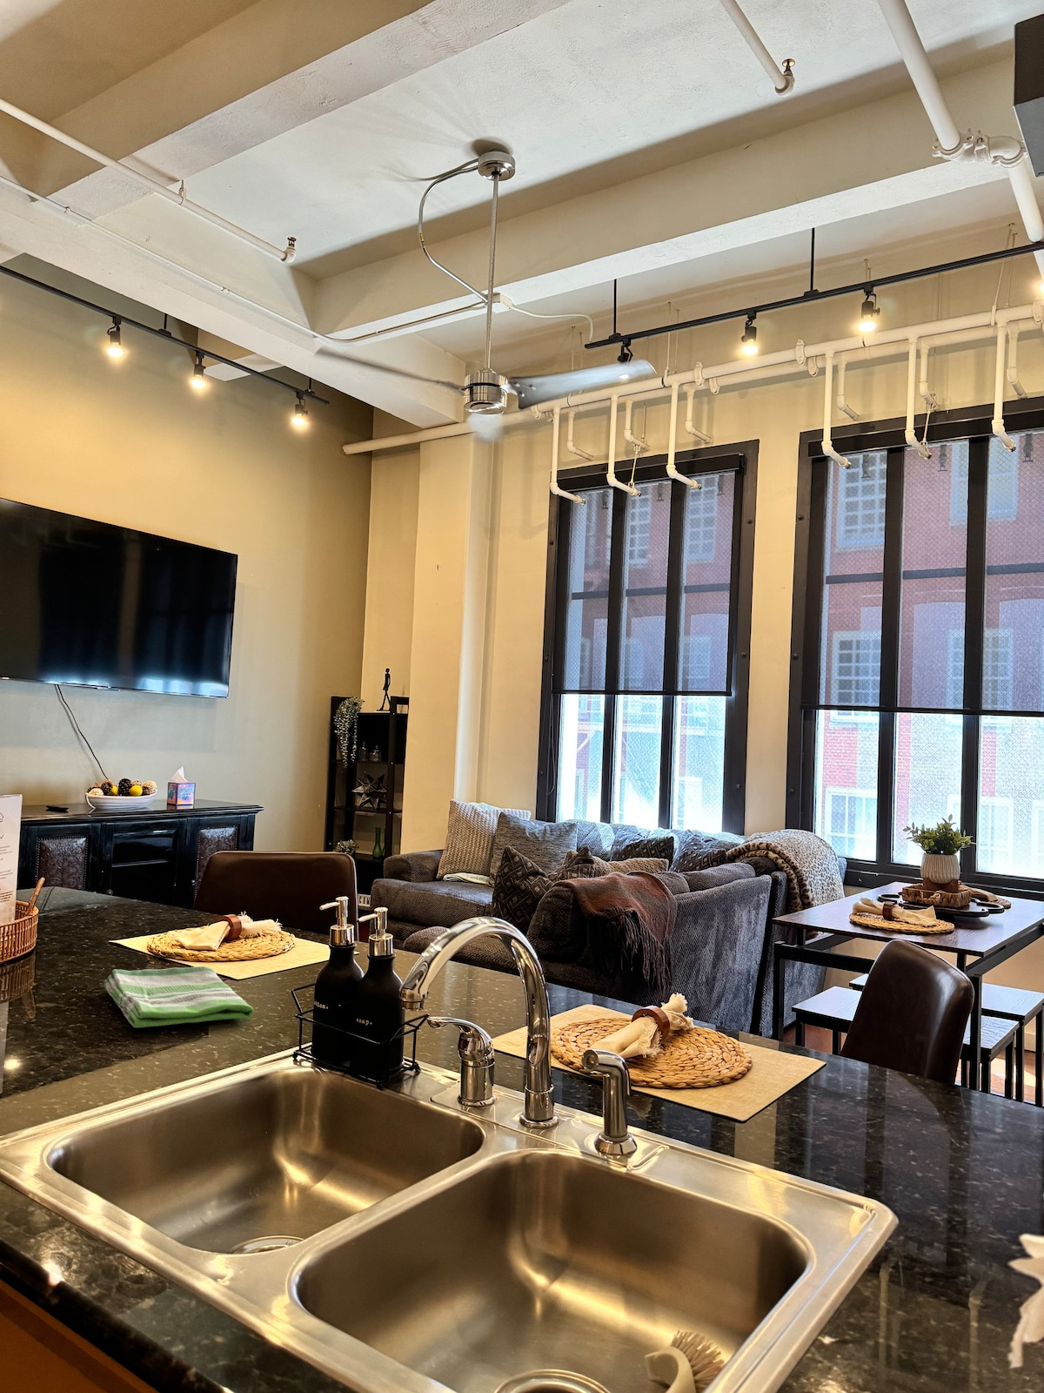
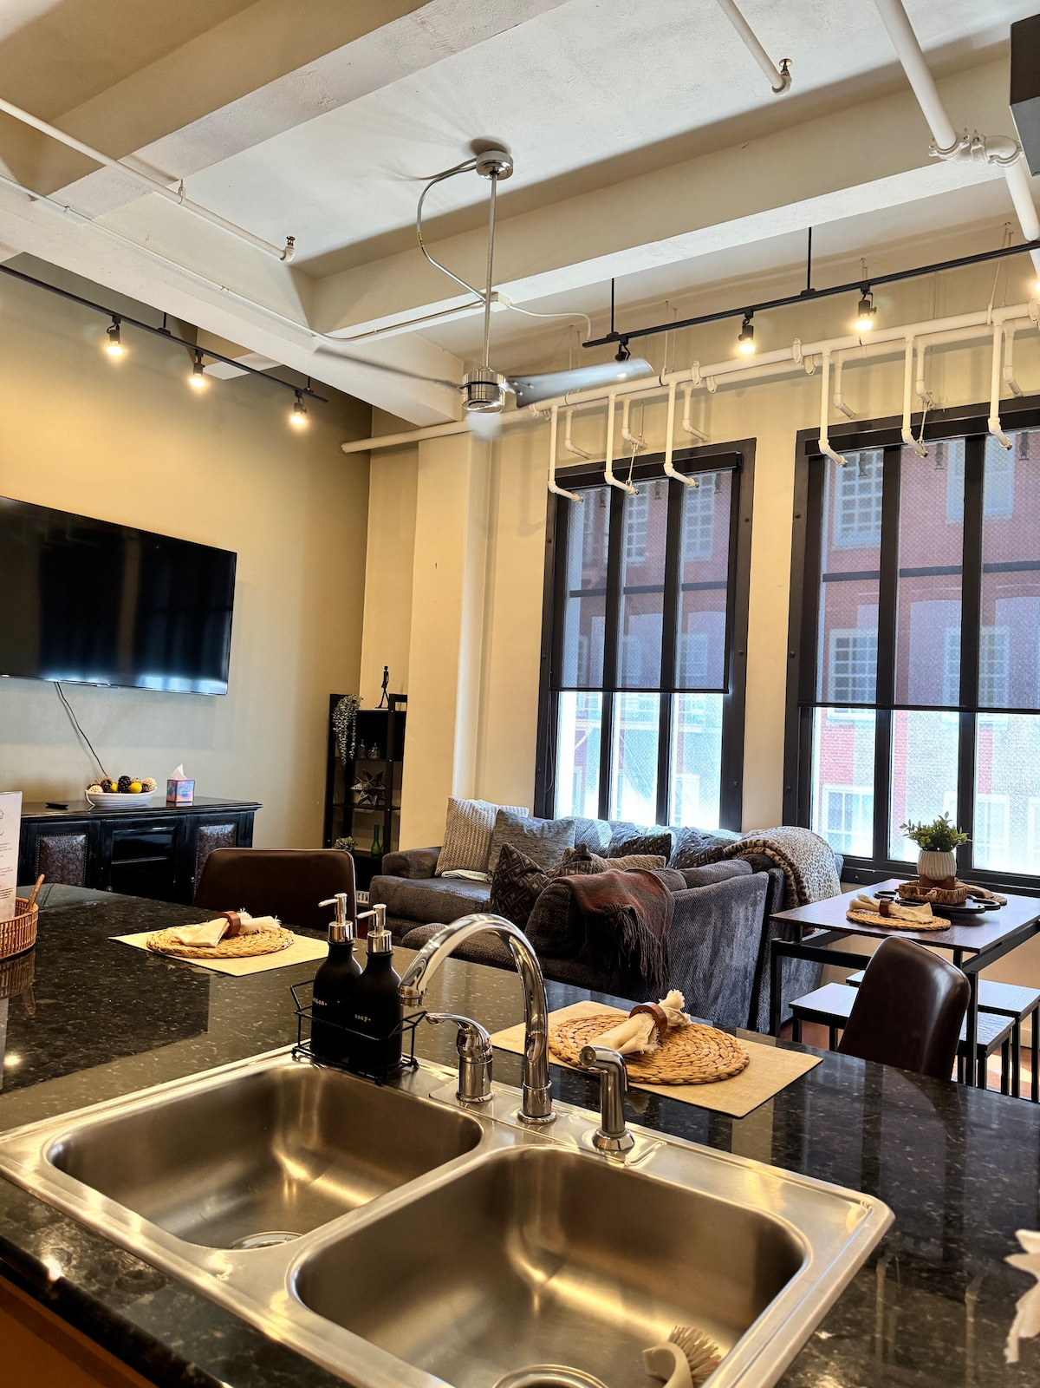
- dish towel (178, 993)
